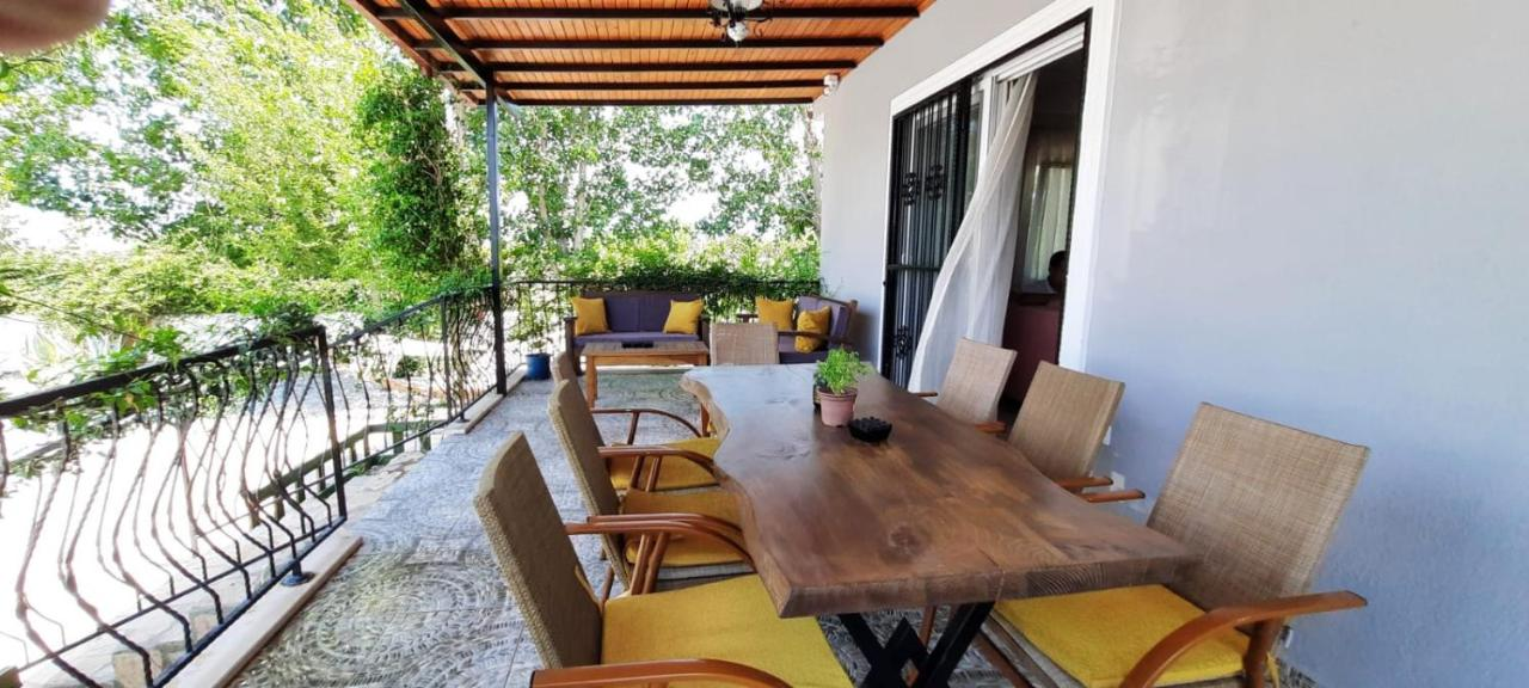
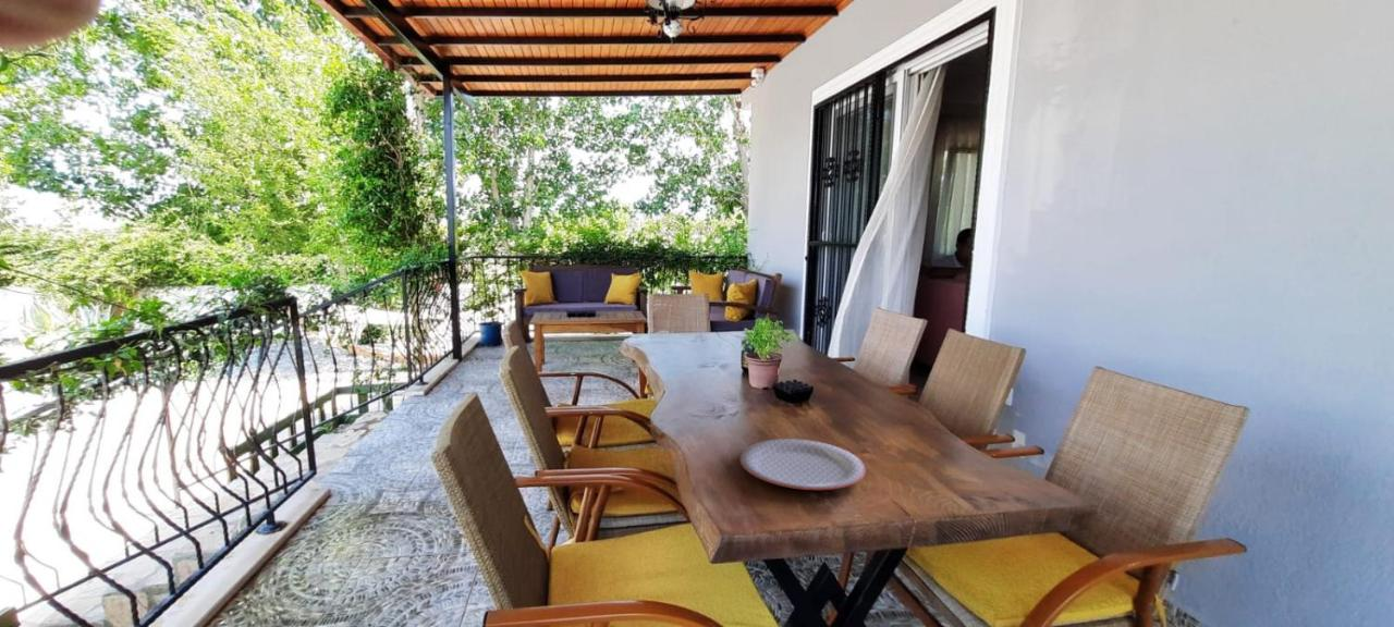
+ plate (800, 465)
